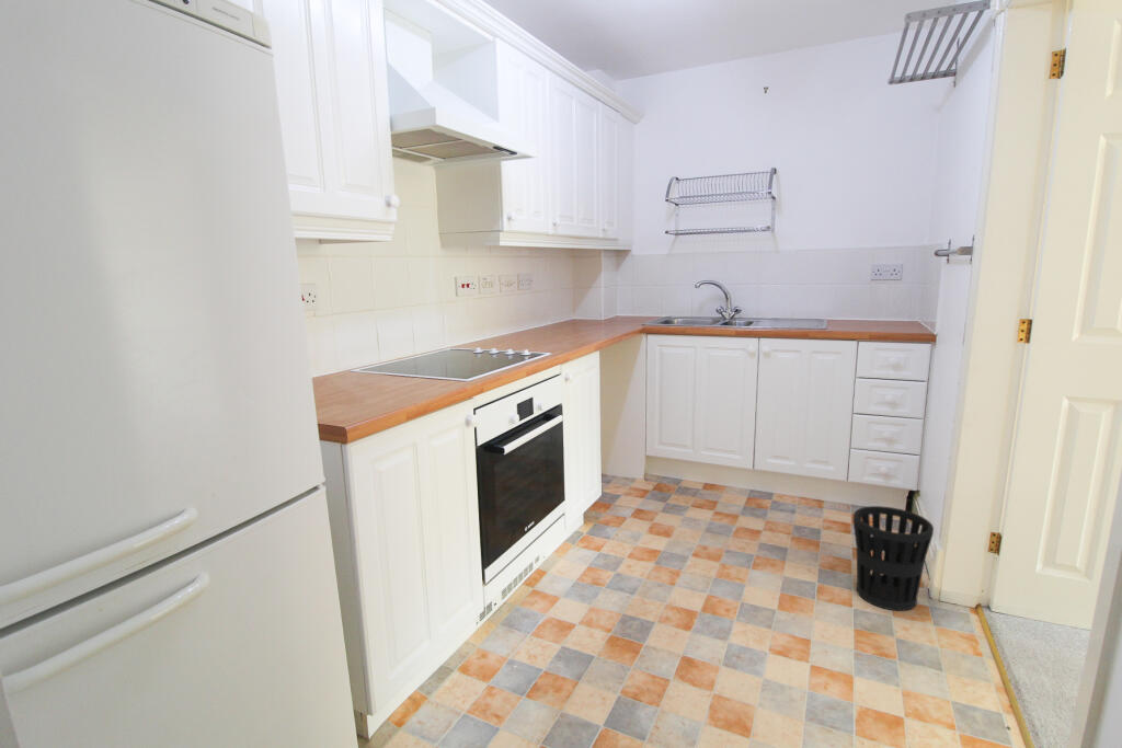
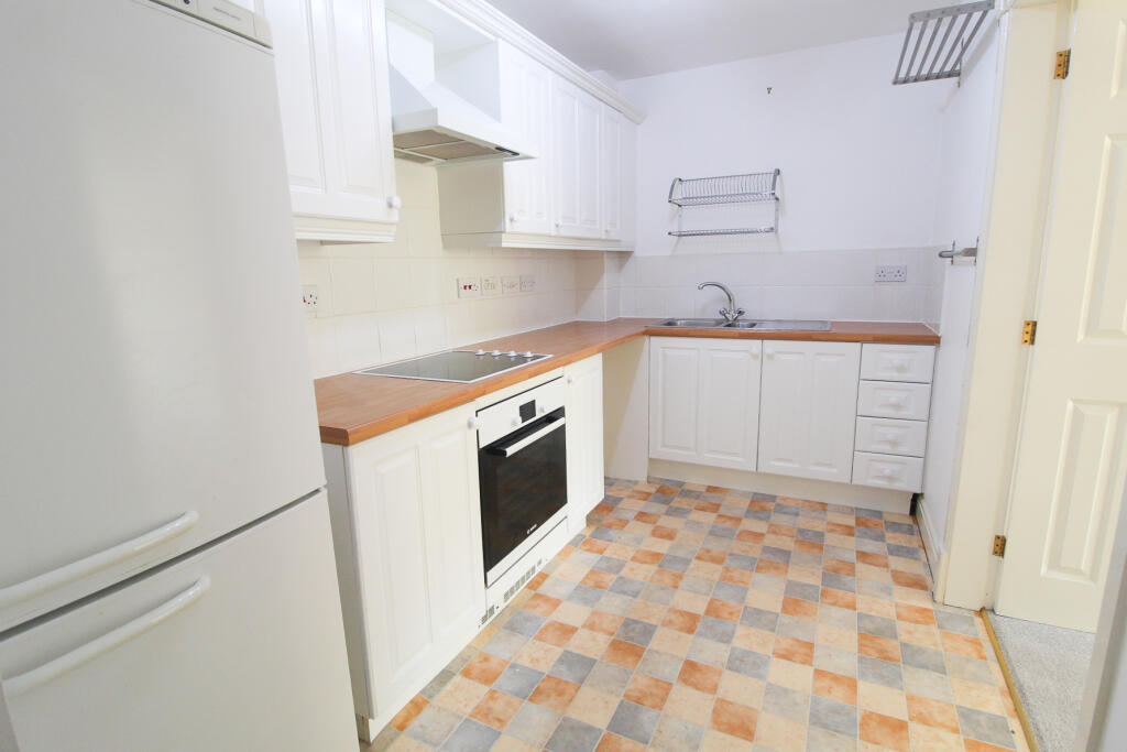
- wastebasket (889, 557)
